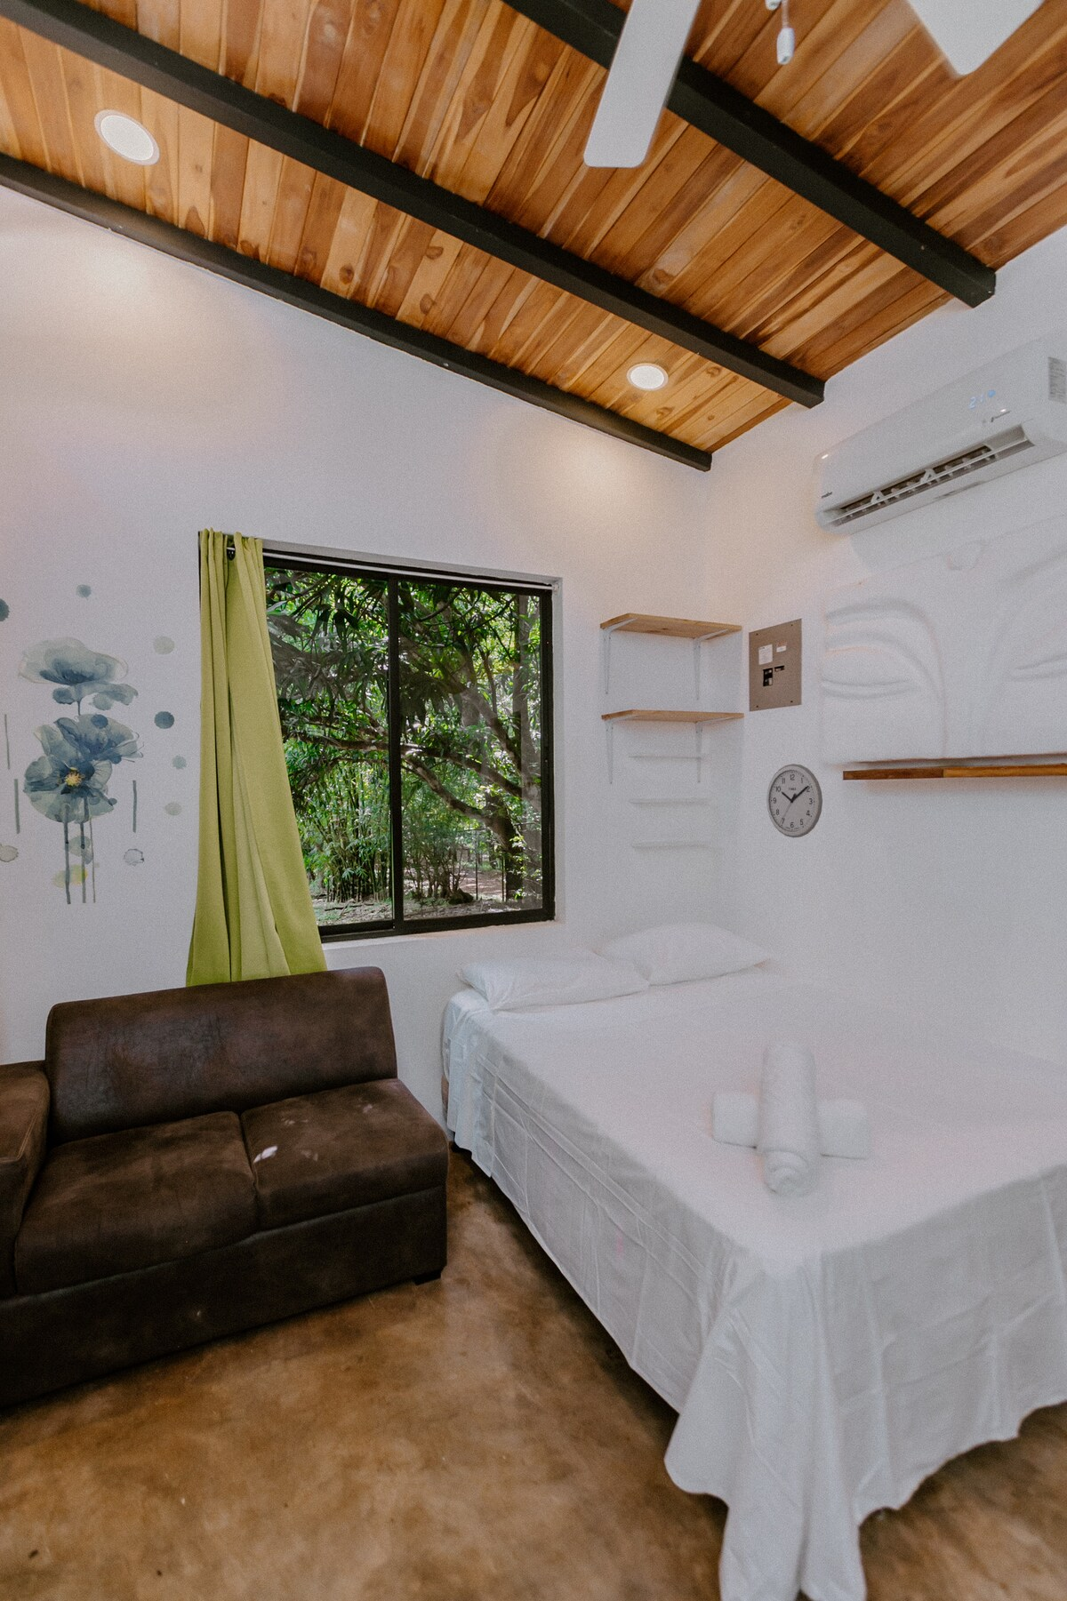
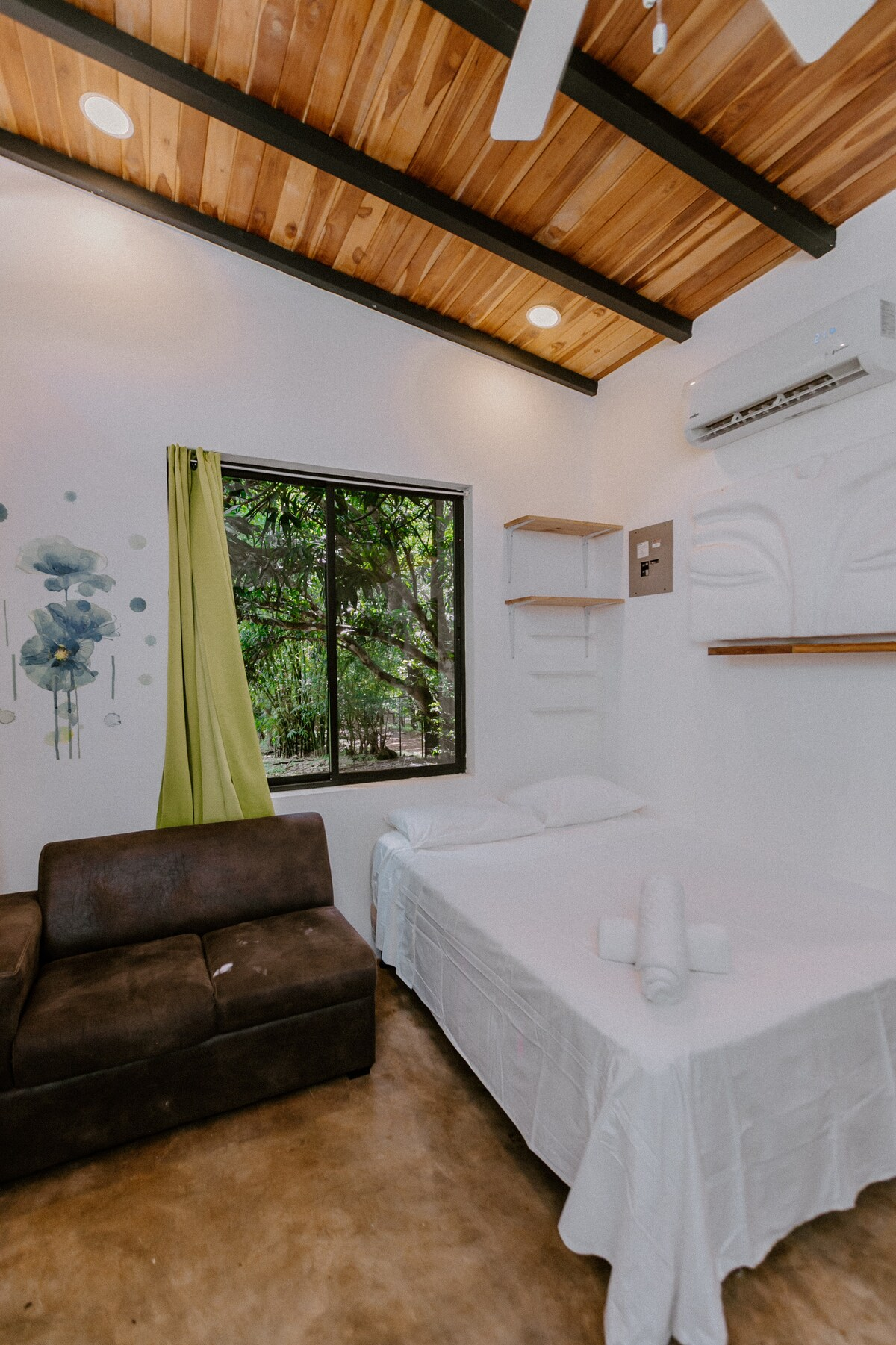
- wall clock (792, 800)
